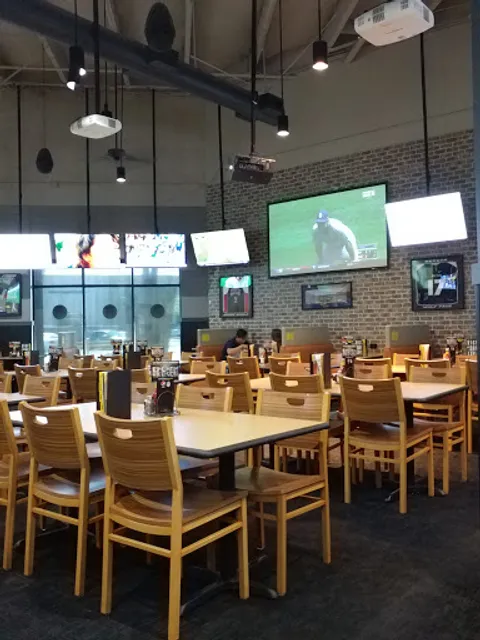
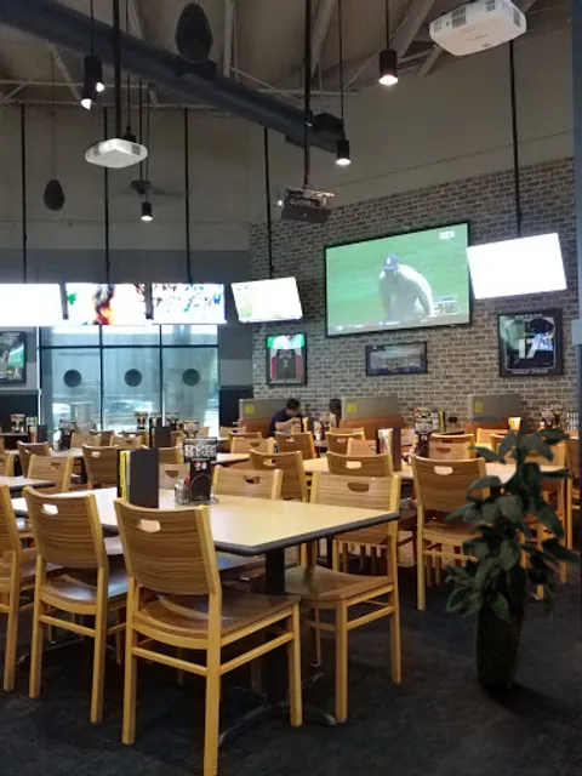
+ indoor plant (503, 547)
